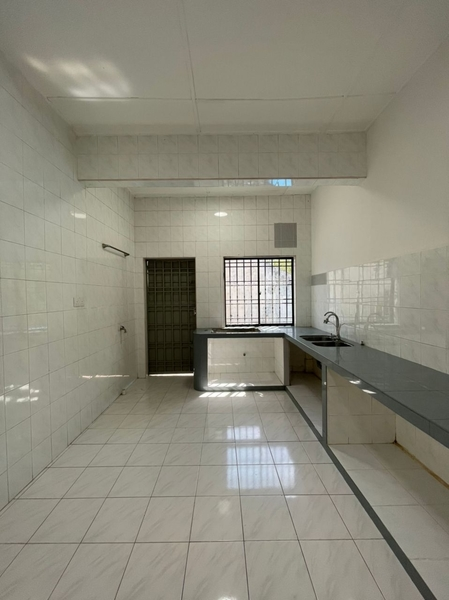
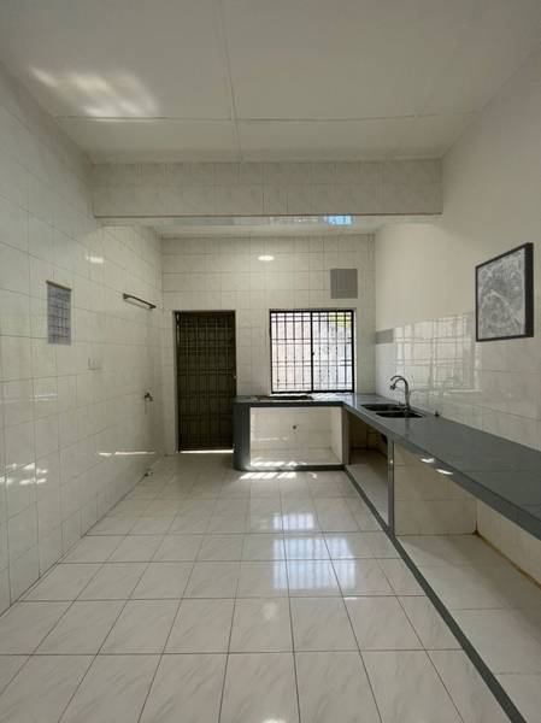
+ wall art (501, 298)
+ calendar (59, 307)
